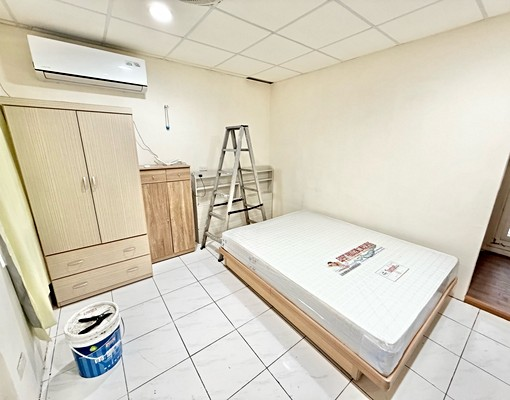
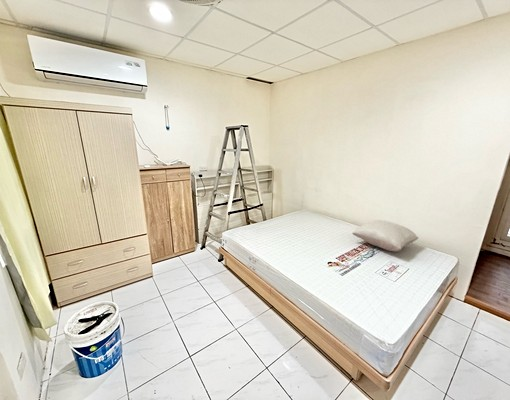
+ pillow (385, 234)
